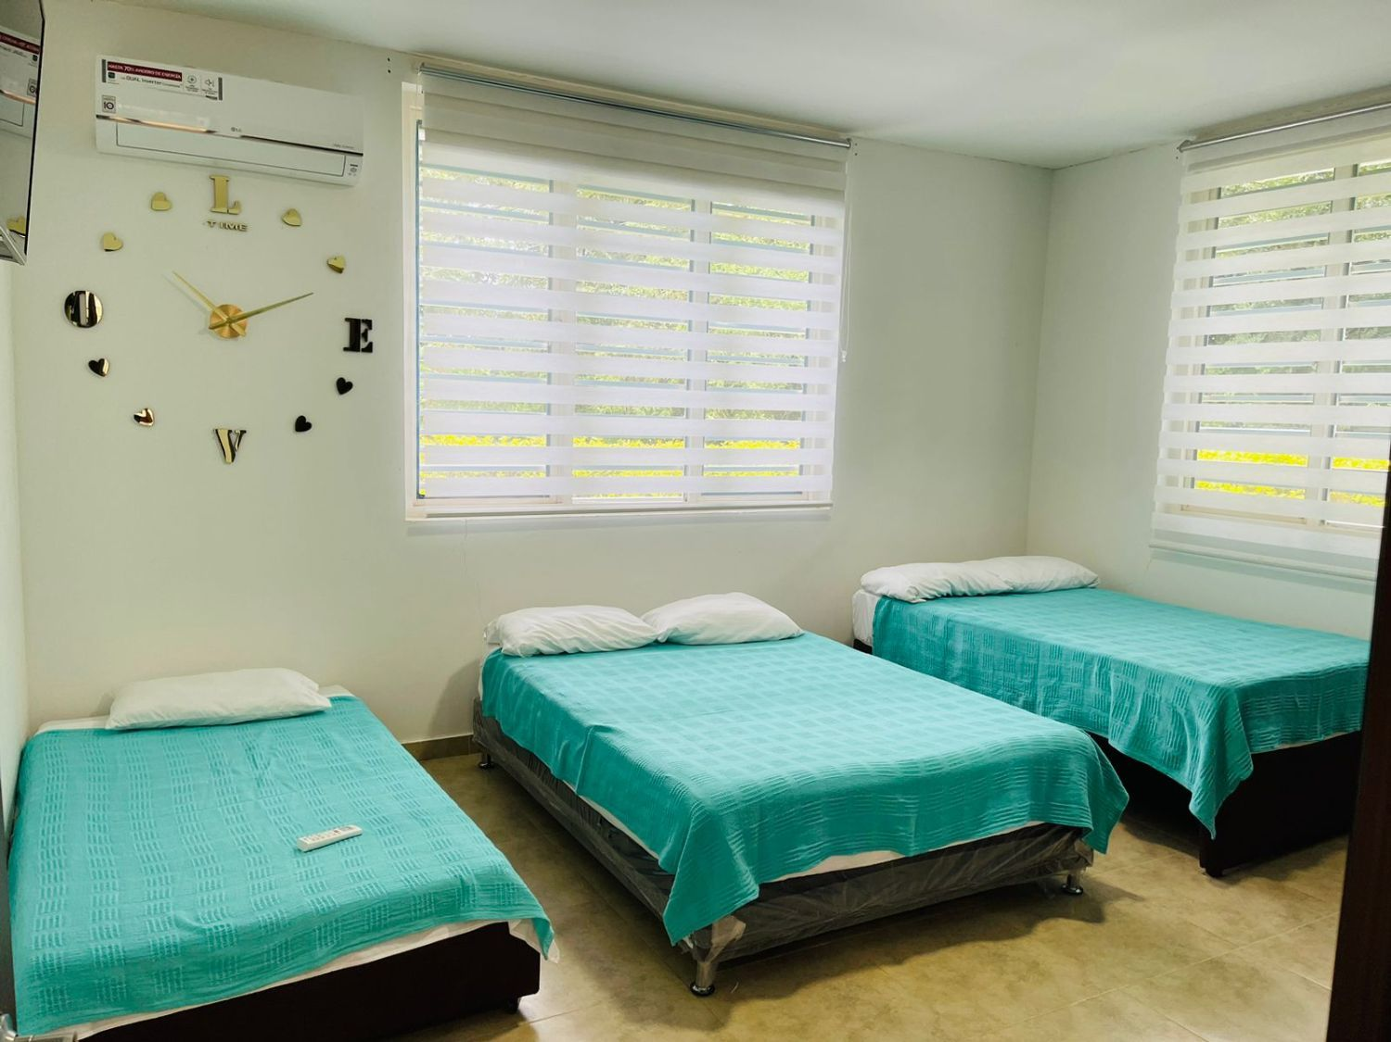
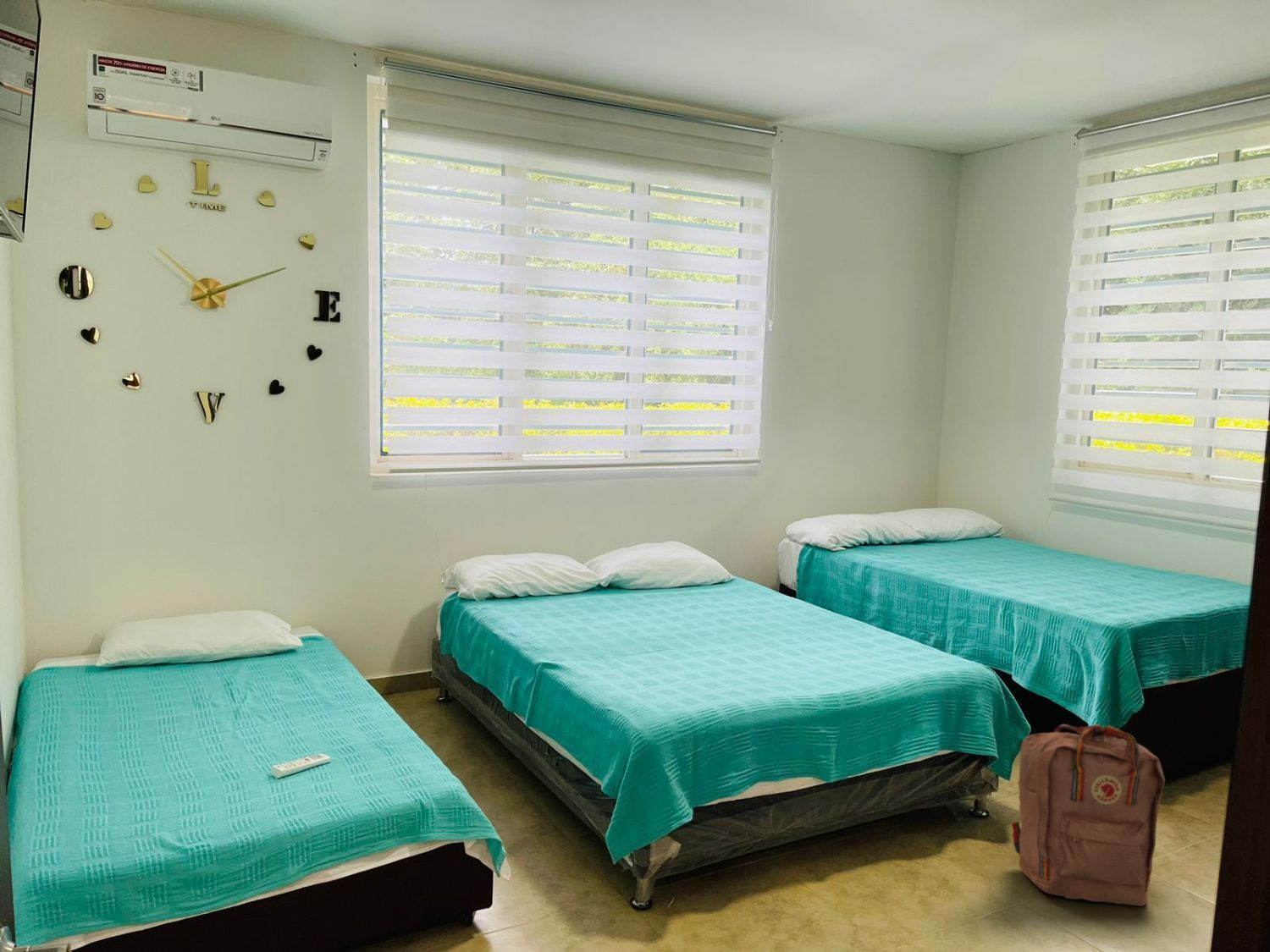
+ backpack (1085, 803)
